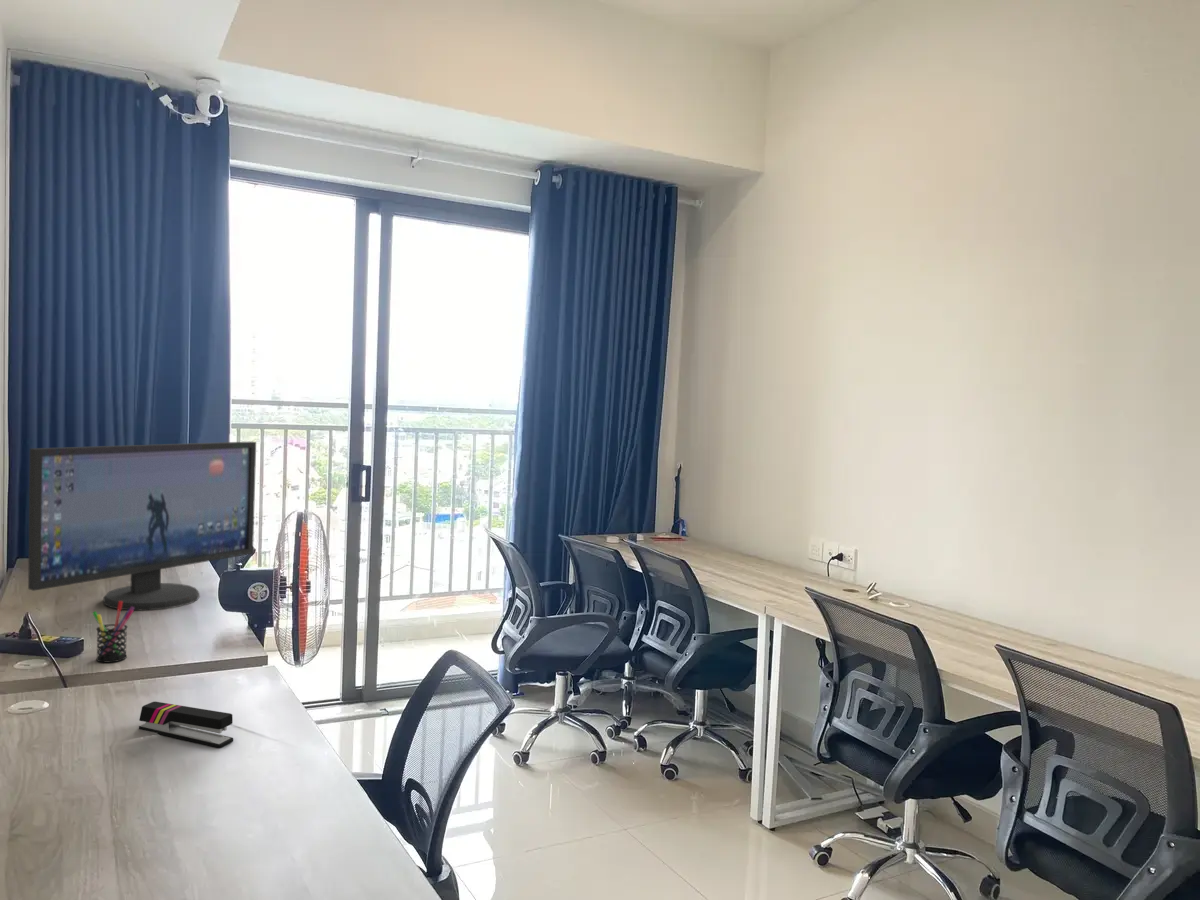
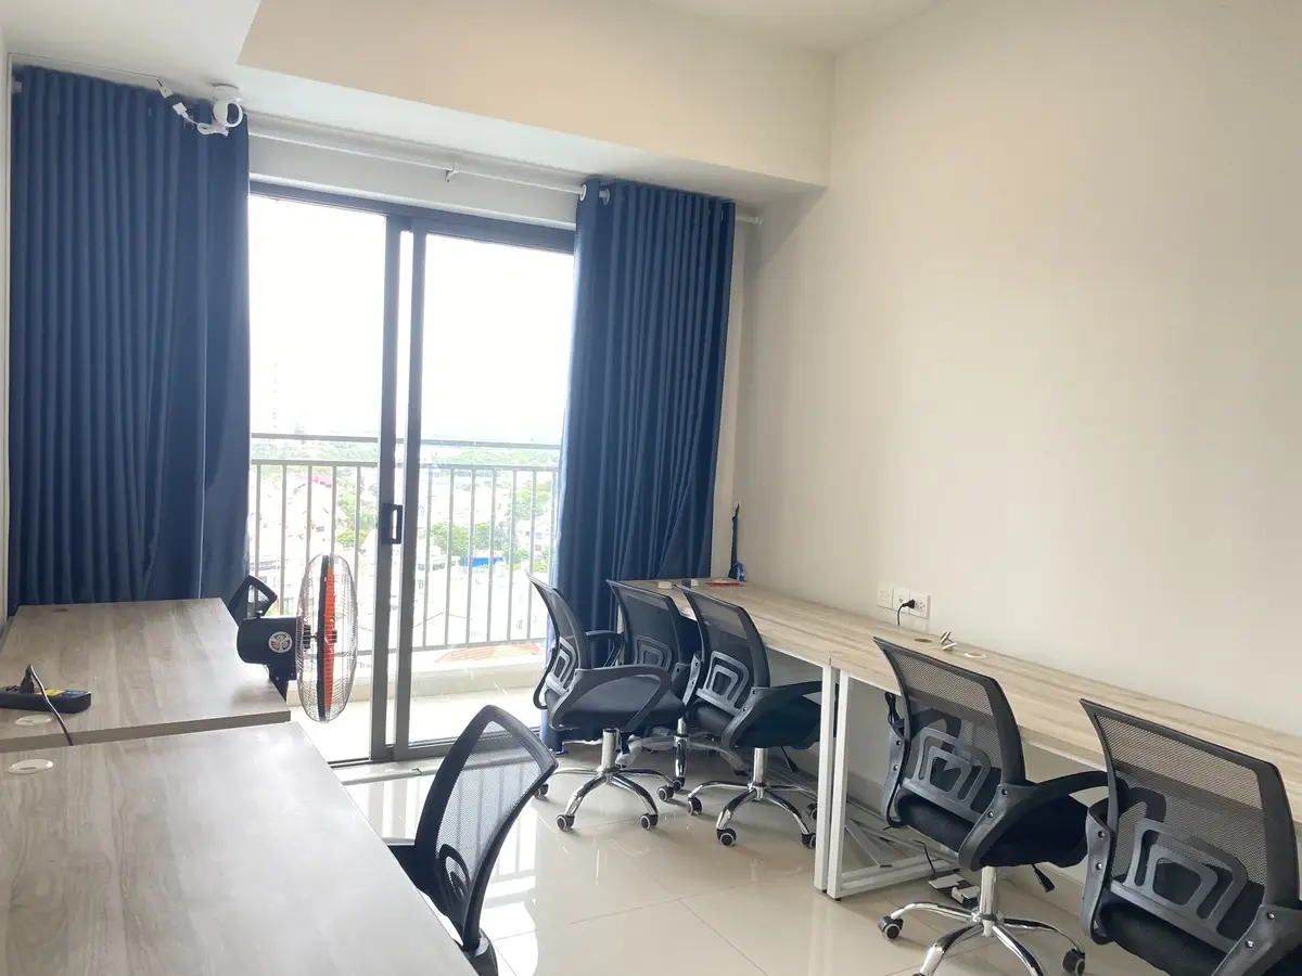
- computer monitor (154, 522)
- stapler (185, 721)
- pen holder (109, 630)
